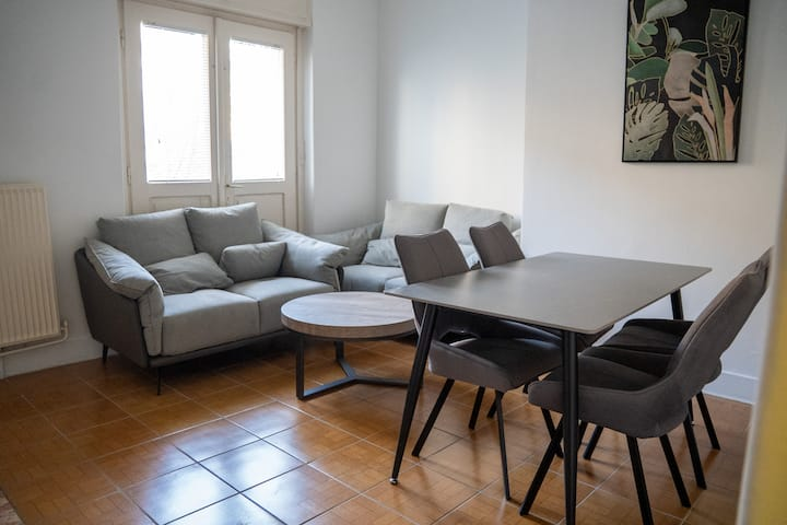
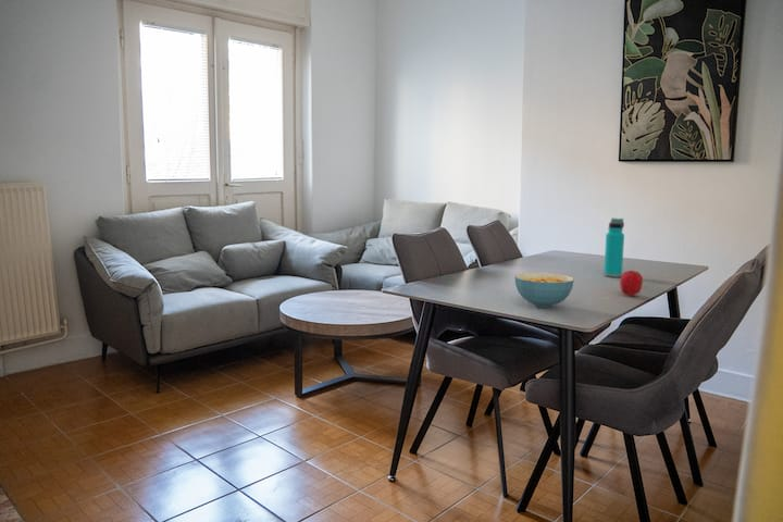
+ fruit (631, 282)
+ water bottle (614, 247)
+ cereal bowl (544, 291)
